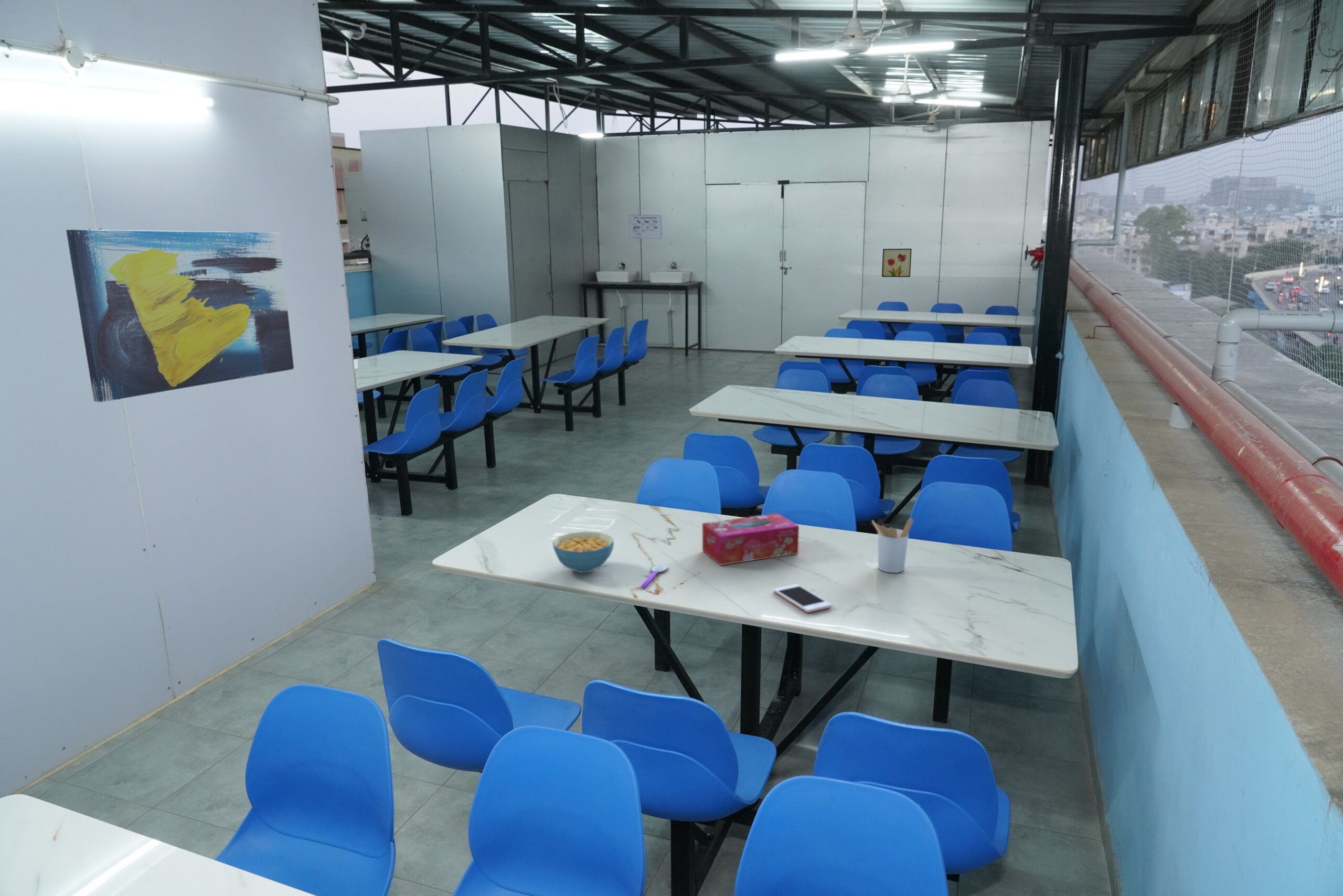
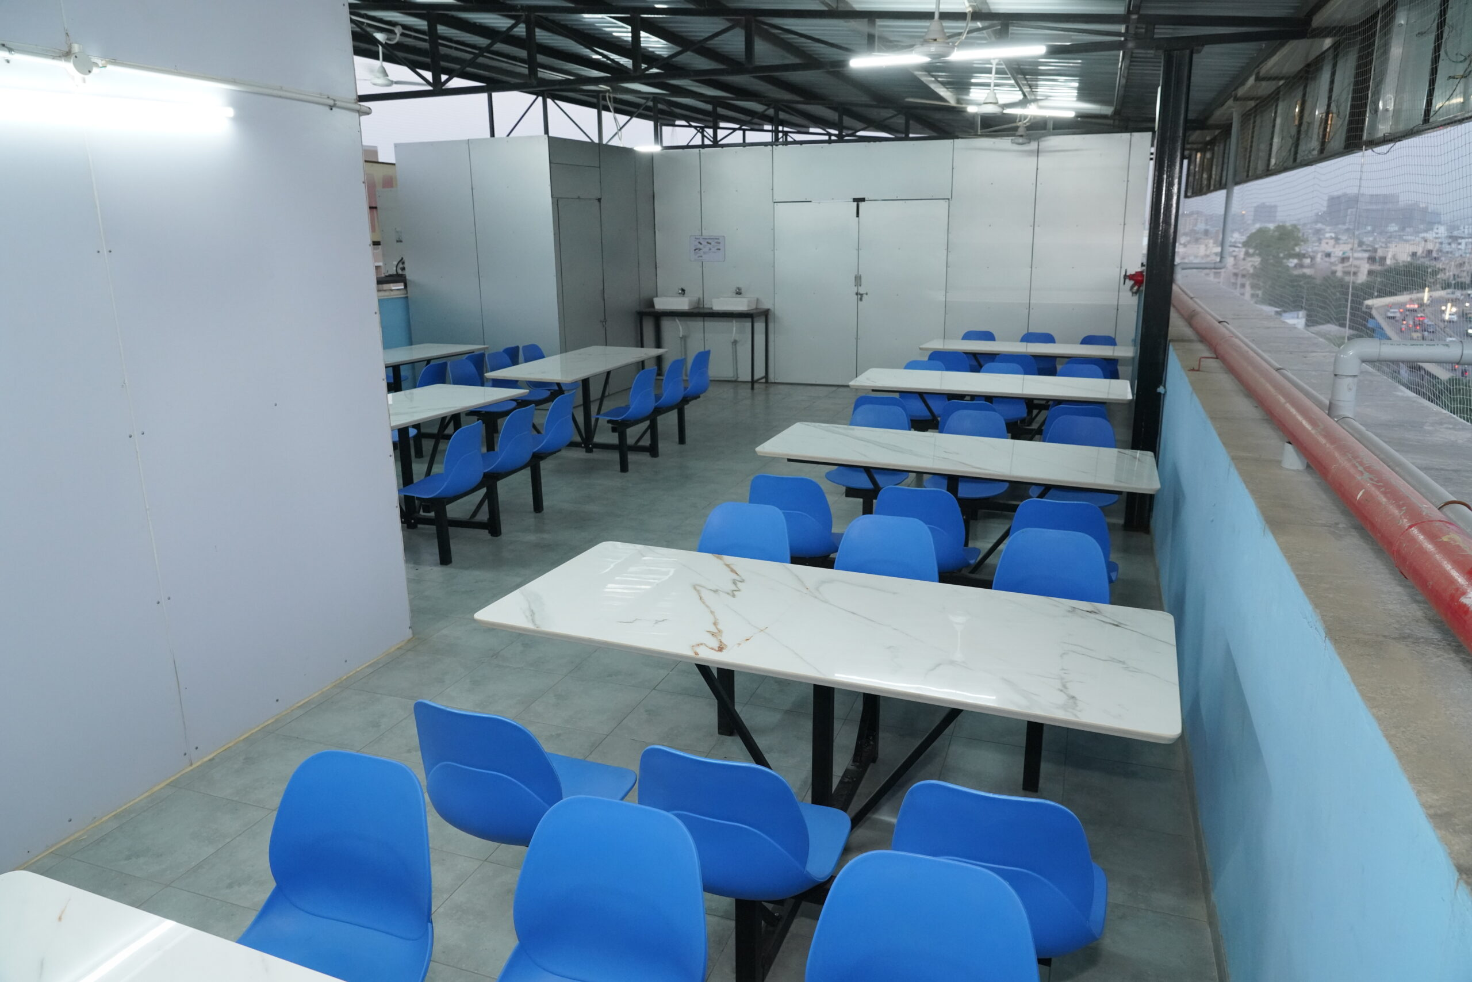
- wall art (897, 263)
- tissue box (750, 538)
- wall art (195, 308)
- utensil holder (890, 544)
- cereal bowl (583, 555)
- spoon (653, 574)
- cell phone (802, 598)
